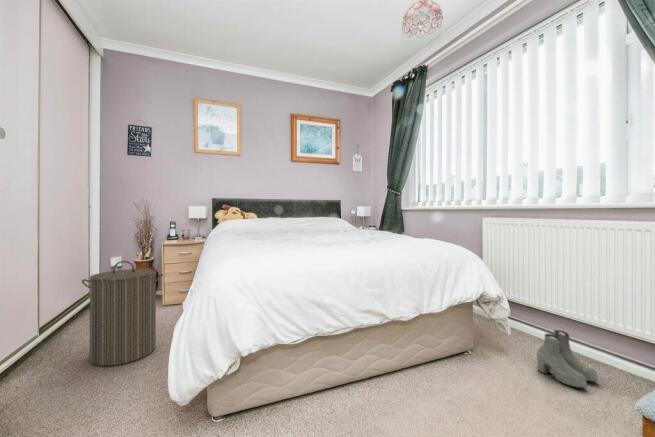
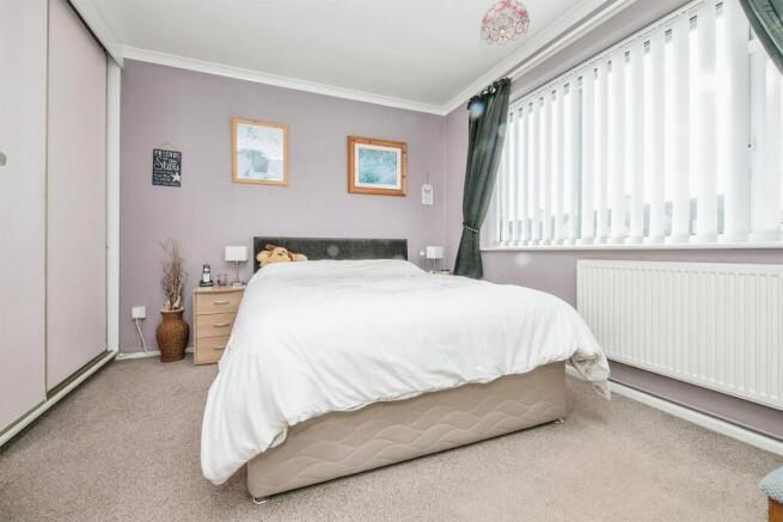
- laundry hamper (124, 306)
- boots (565, 355)
